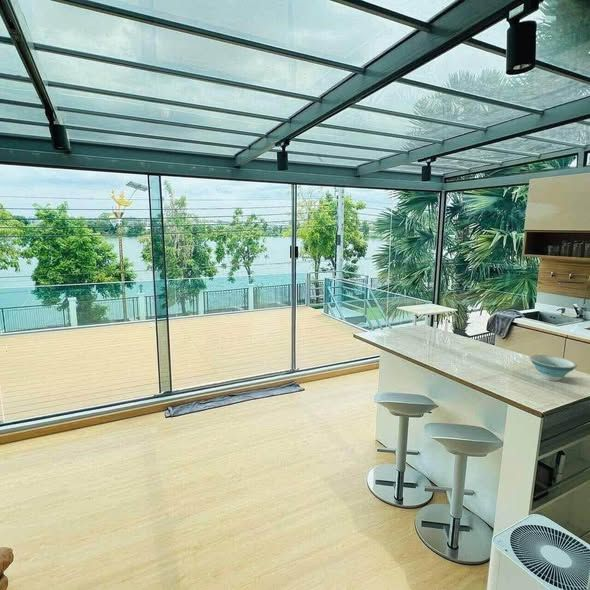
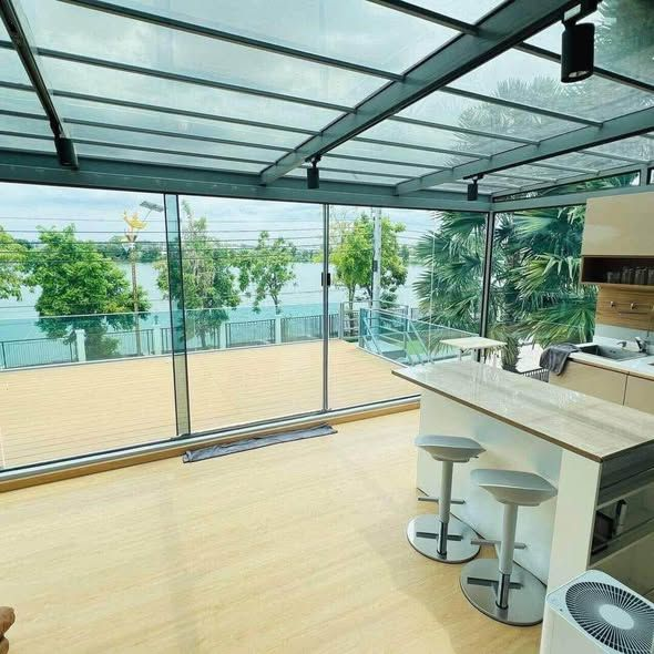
- bowl (551, 369)
